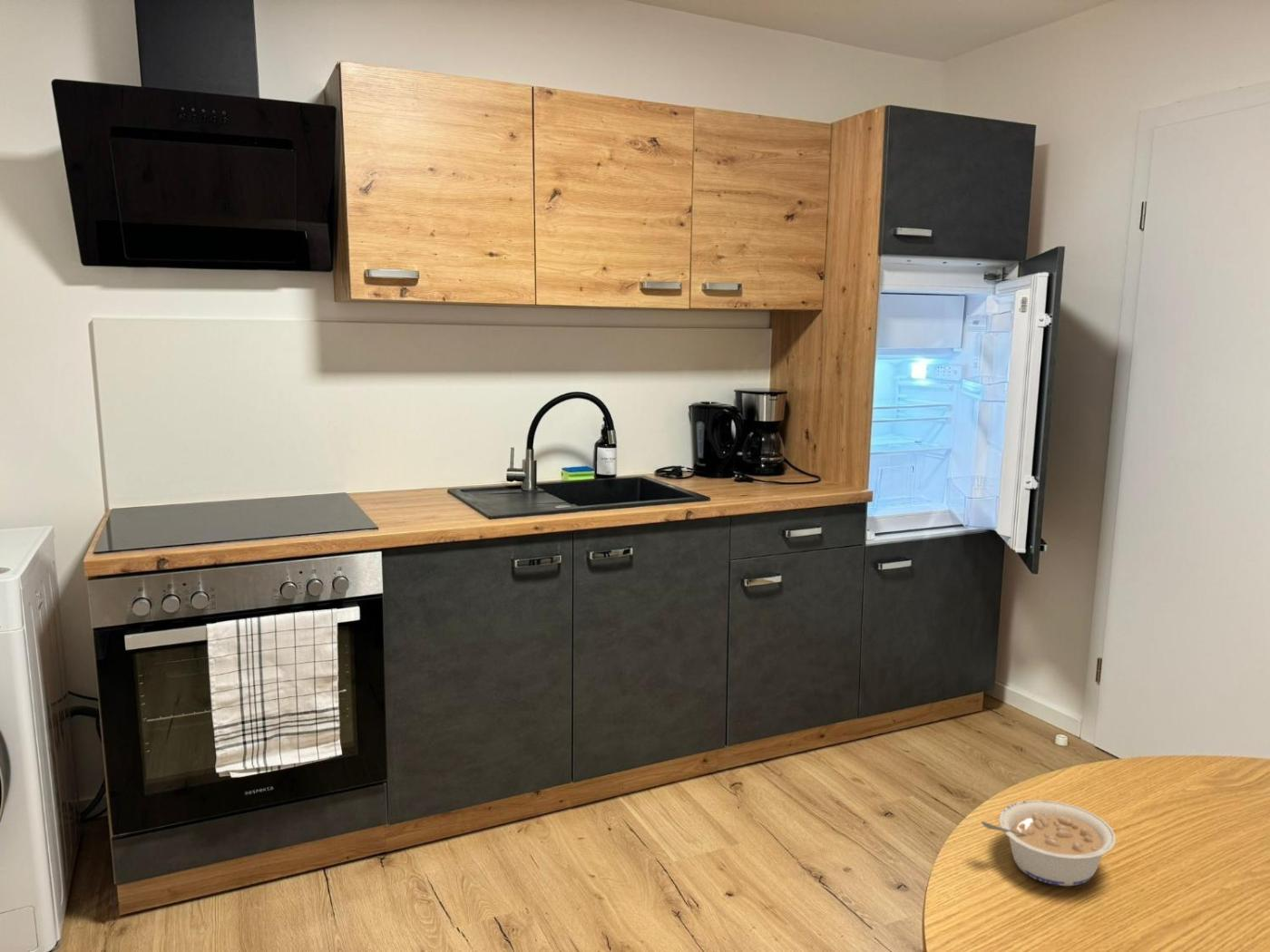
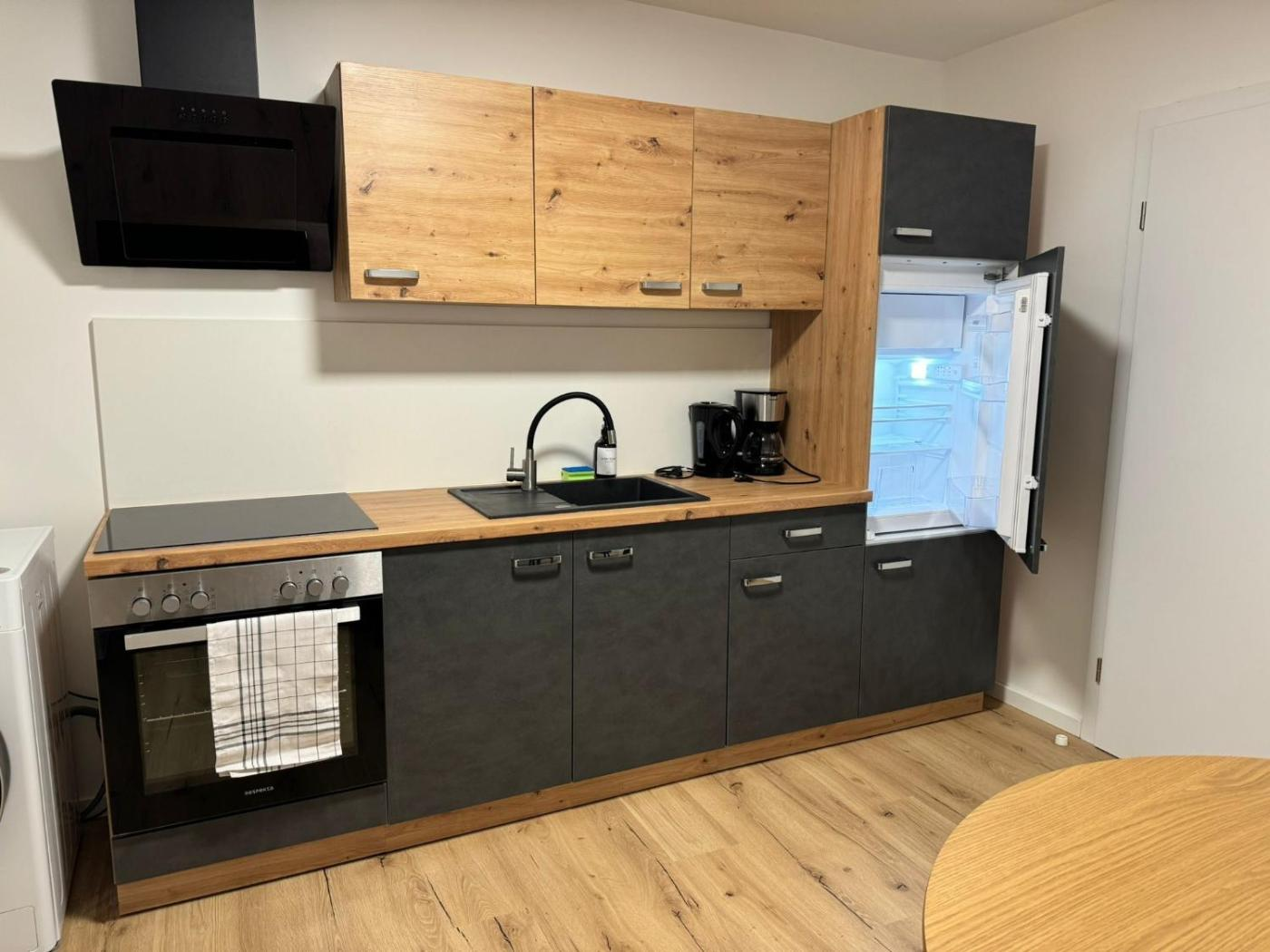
- legume (1052, 843)
